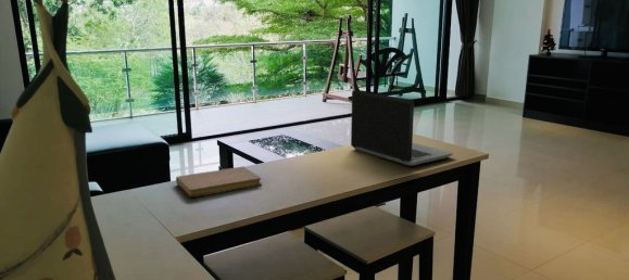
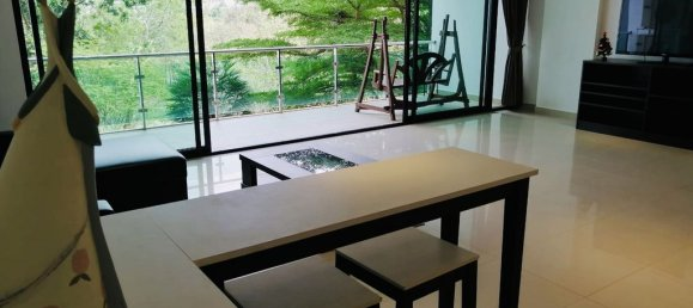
- notebook (218, 180)
- laptop computer (401, 123)
